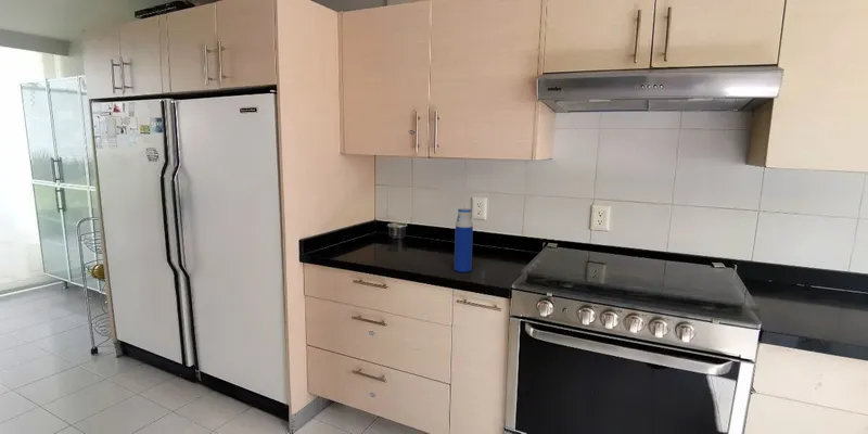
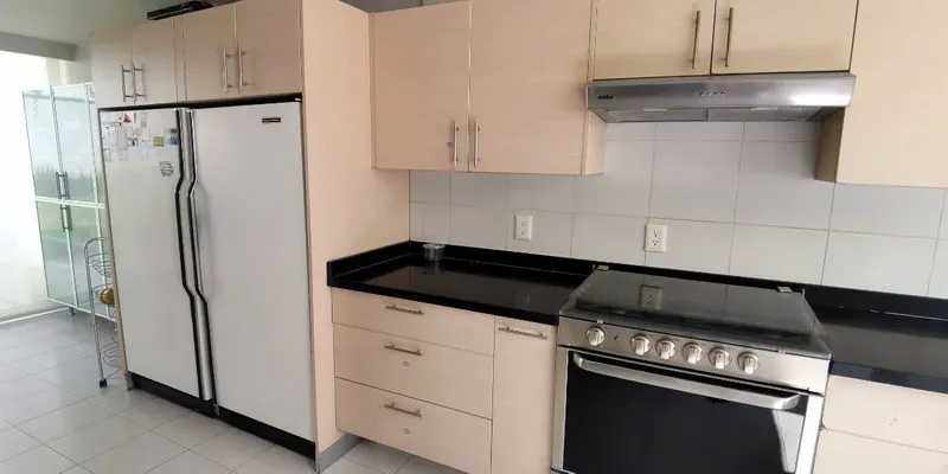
- water bottle (463, 240)
